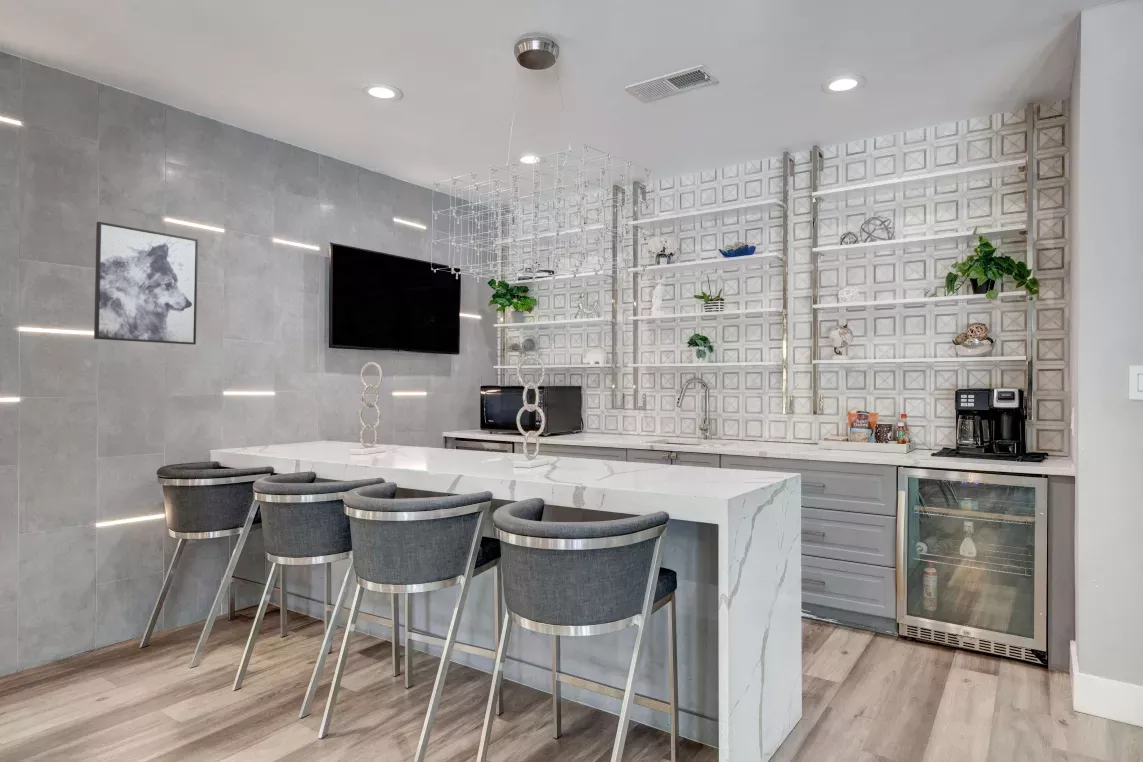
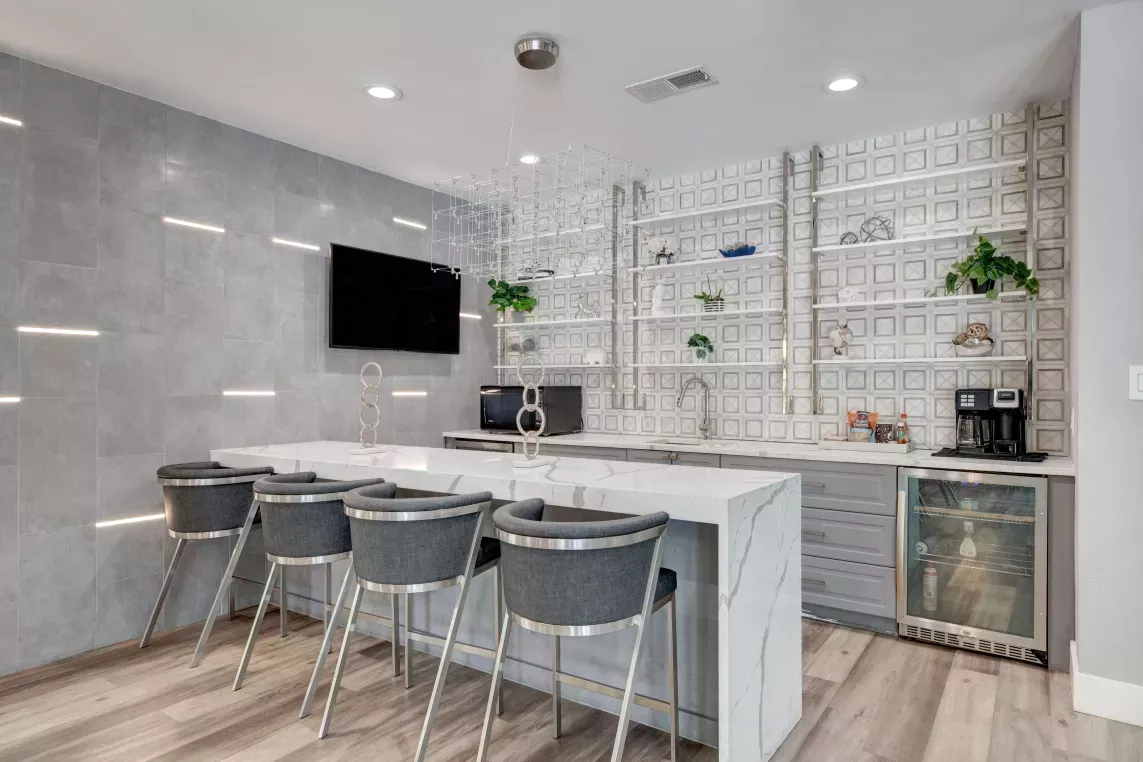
- wall art (148, 286)
